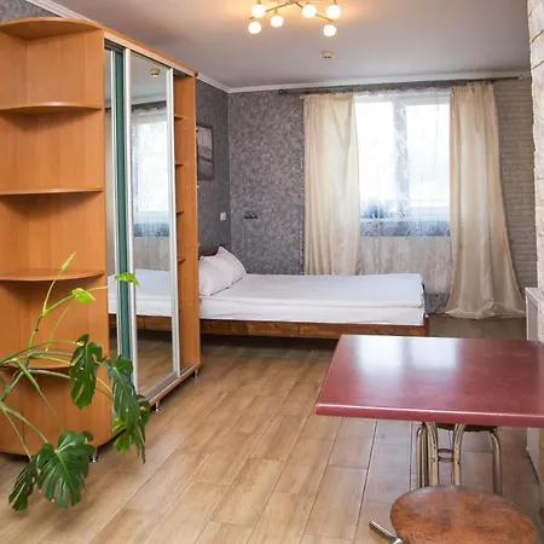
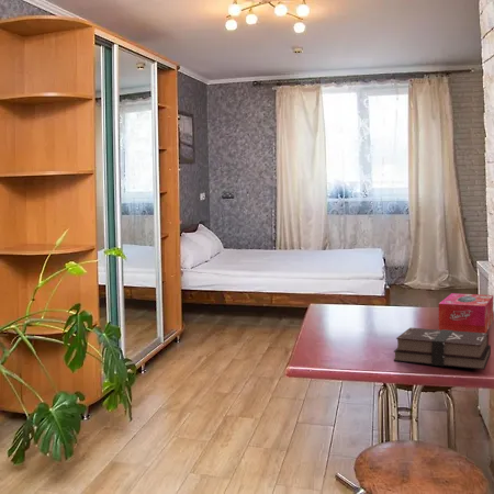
+ hardback book (442, 346)
+ tissue box (467, 312)
